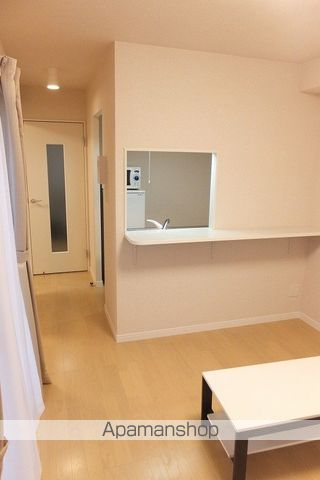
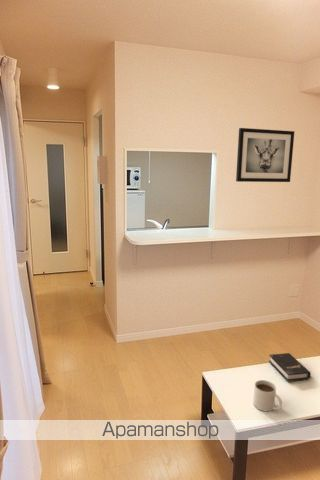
+ wall art (265, 156)
+ mug (268, 397)
+ hardback book (288, 366)
